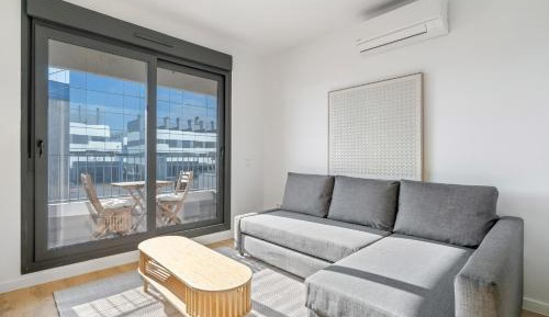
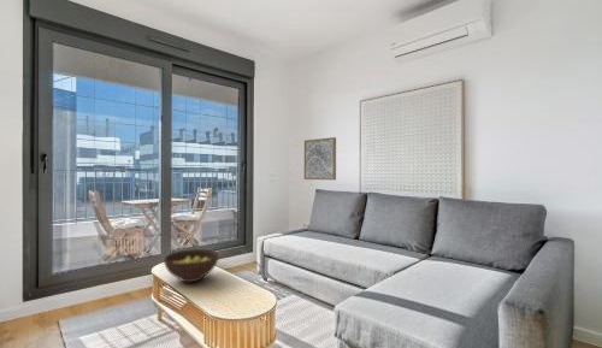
+ fruit bowl (191, 267)
+ wall art (319, 159)
